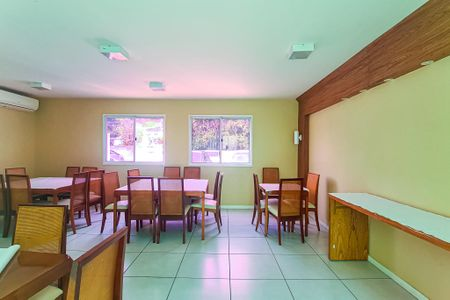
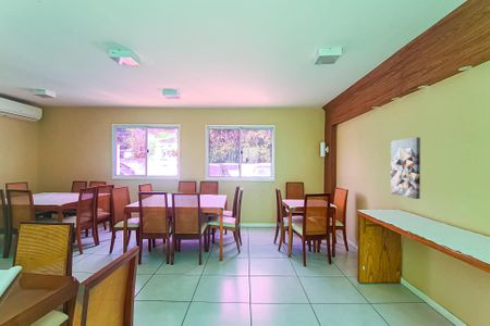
+ wall art (404, 167)
